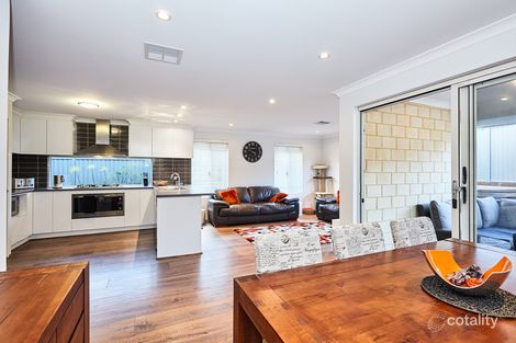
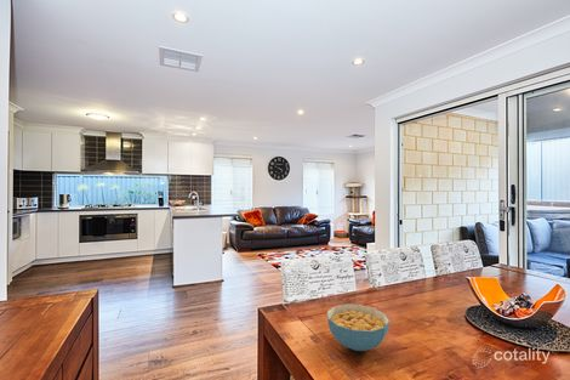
+ cereal bowl (357, 330)
